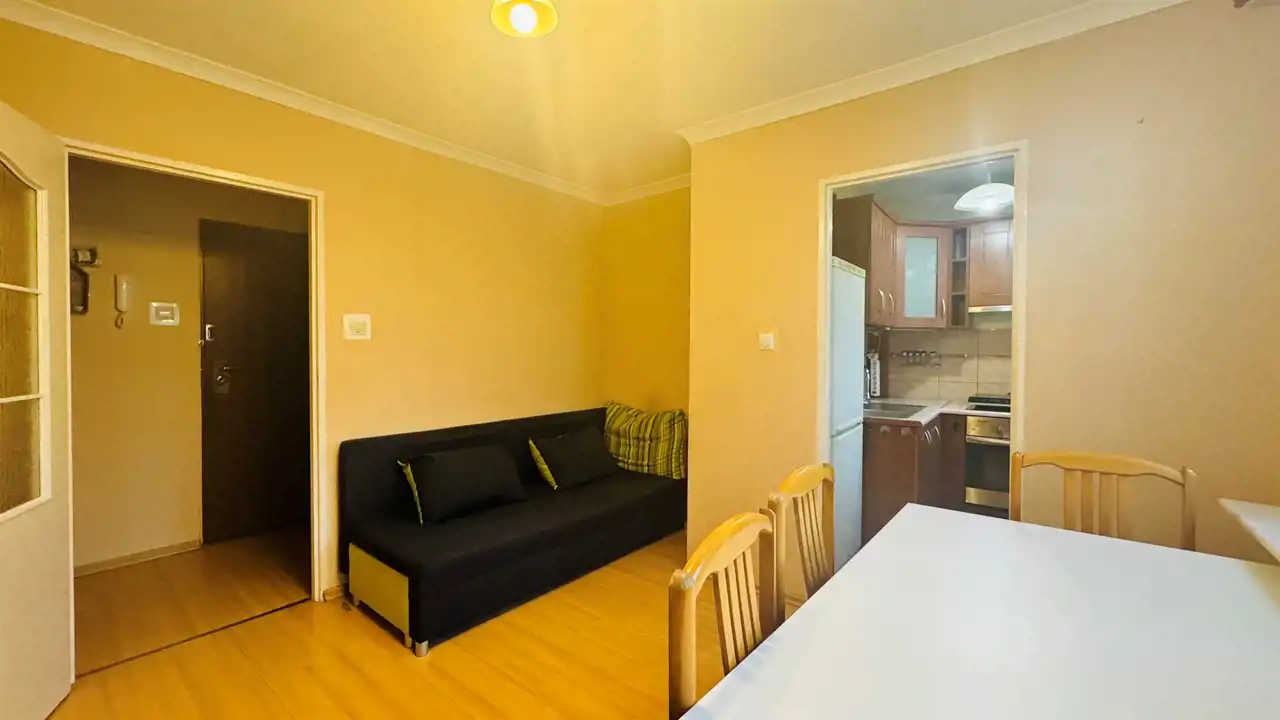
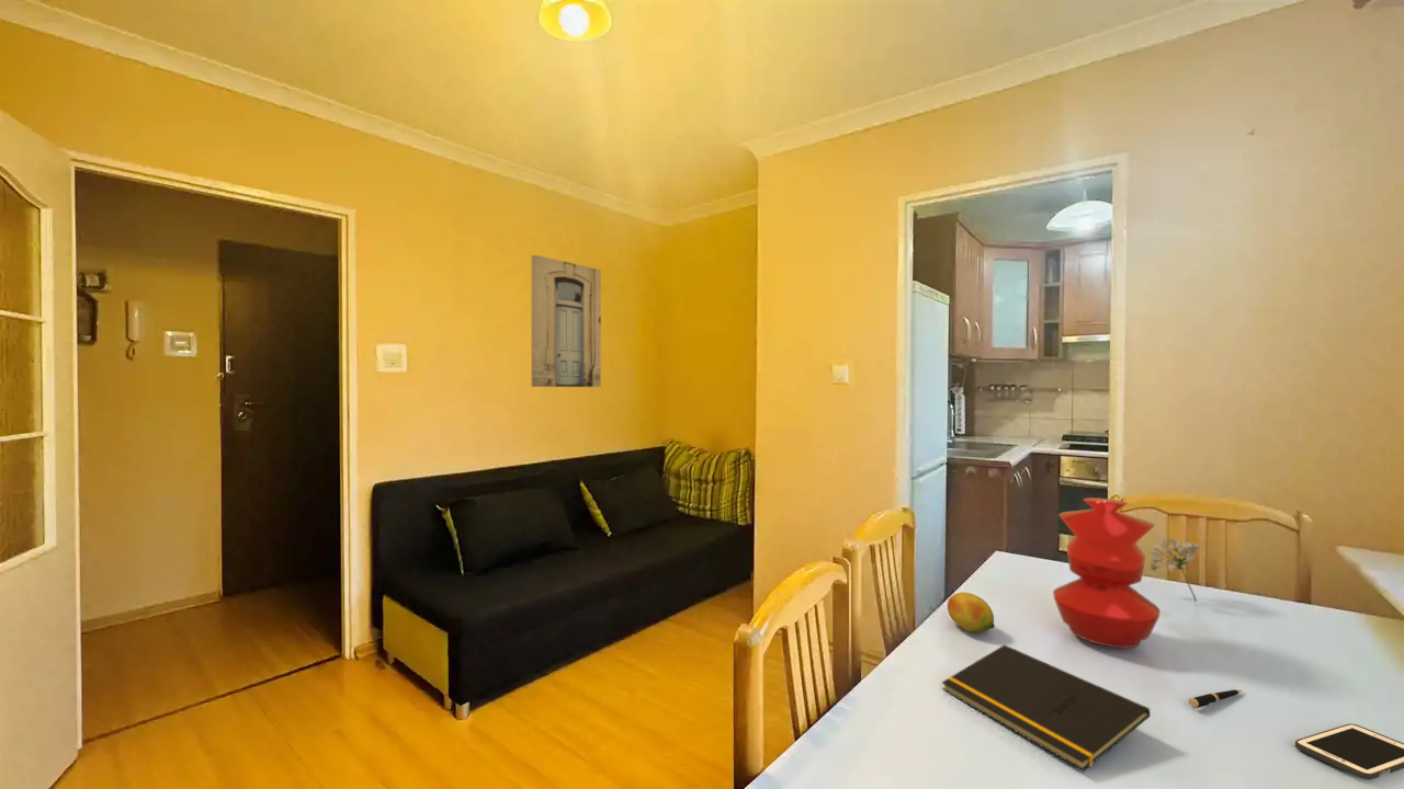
+ wall art (567, 324)
+ vase (1103, 571)
+ notepad (1038, 698)
+ fruit (970, 611)
+ pen (1218, 695)
+ flower (1176, 568)
+ cell phone (1359, 750)
